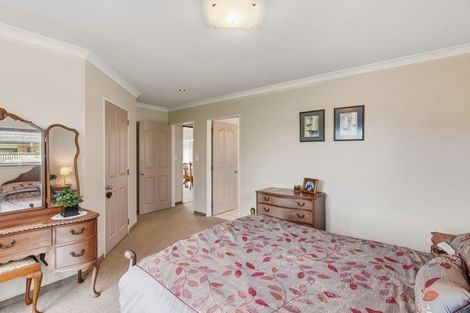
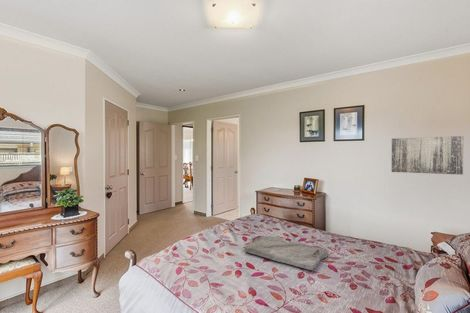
+ wall art (424, 155)
+ serving tray (286, 247)
